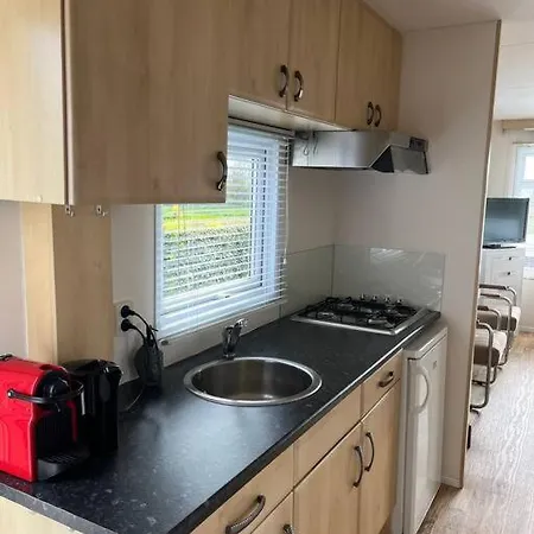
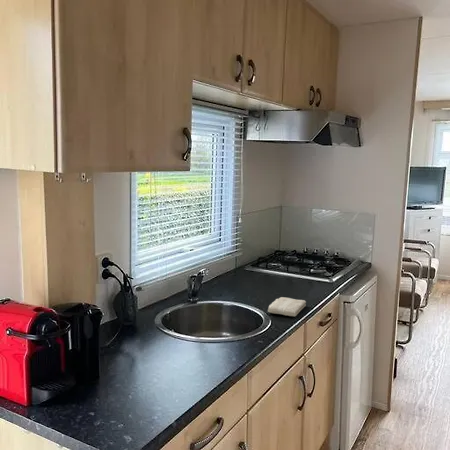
+ washcloth (287, 306)
